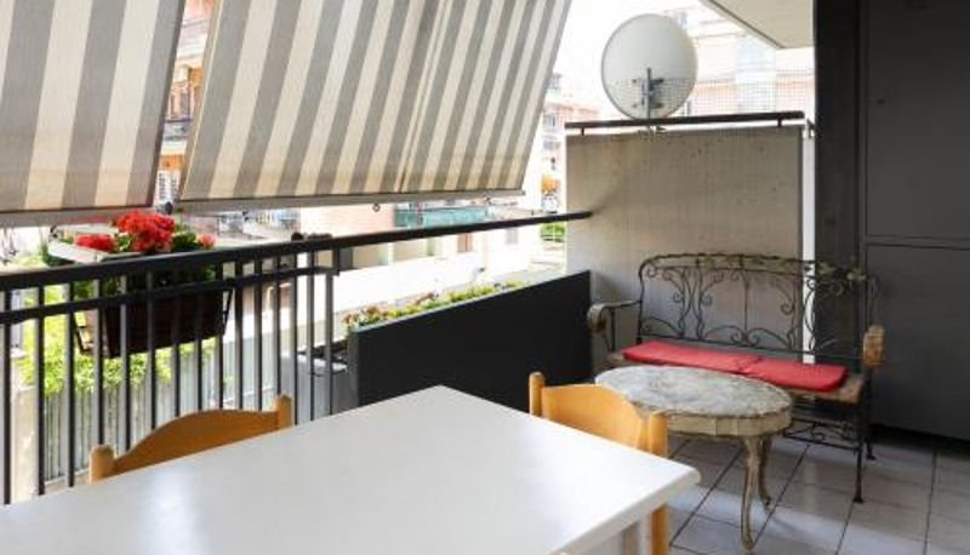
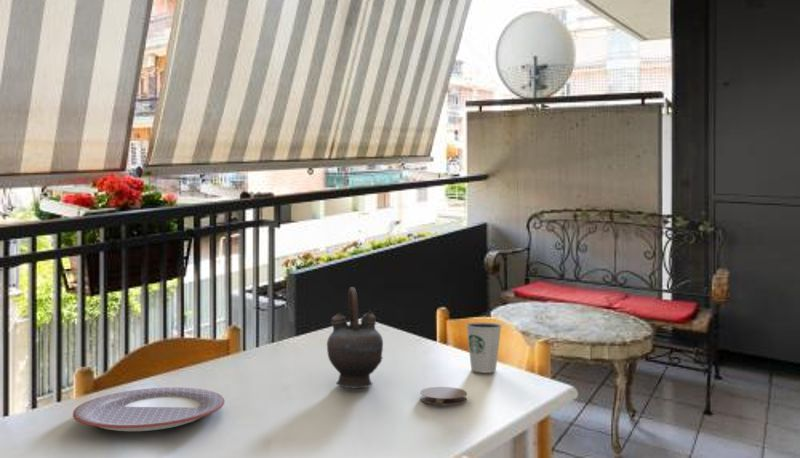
+ teapot (354, 335)
+ dixie cup (483, 347)
+ coaster (443, 395)
+ plate (151, 410)
